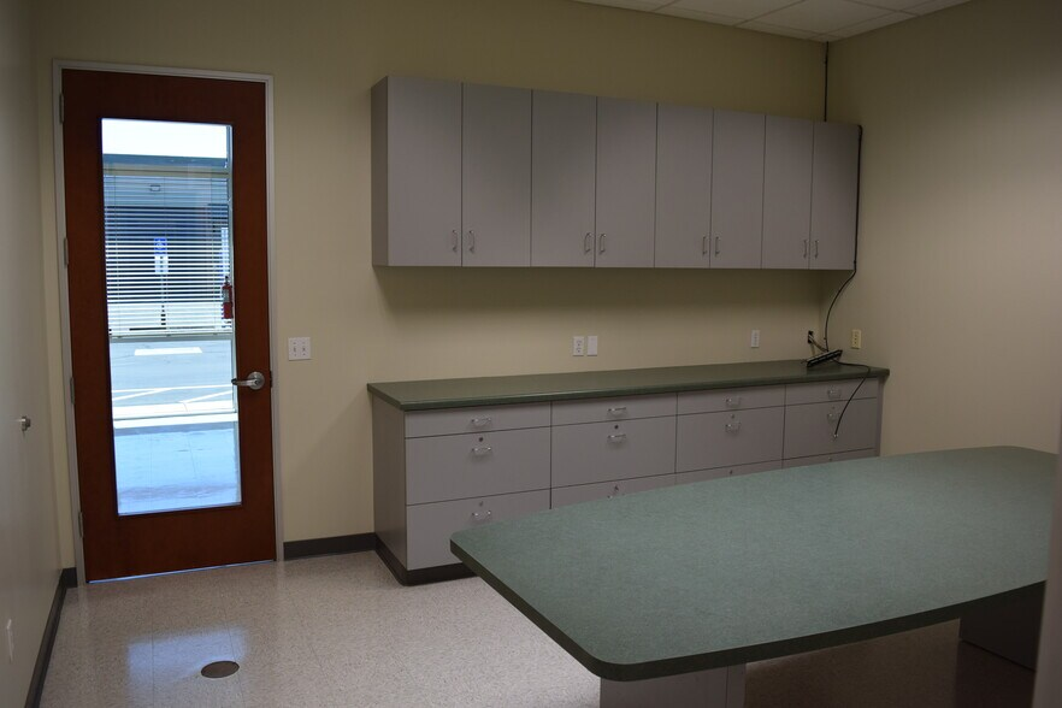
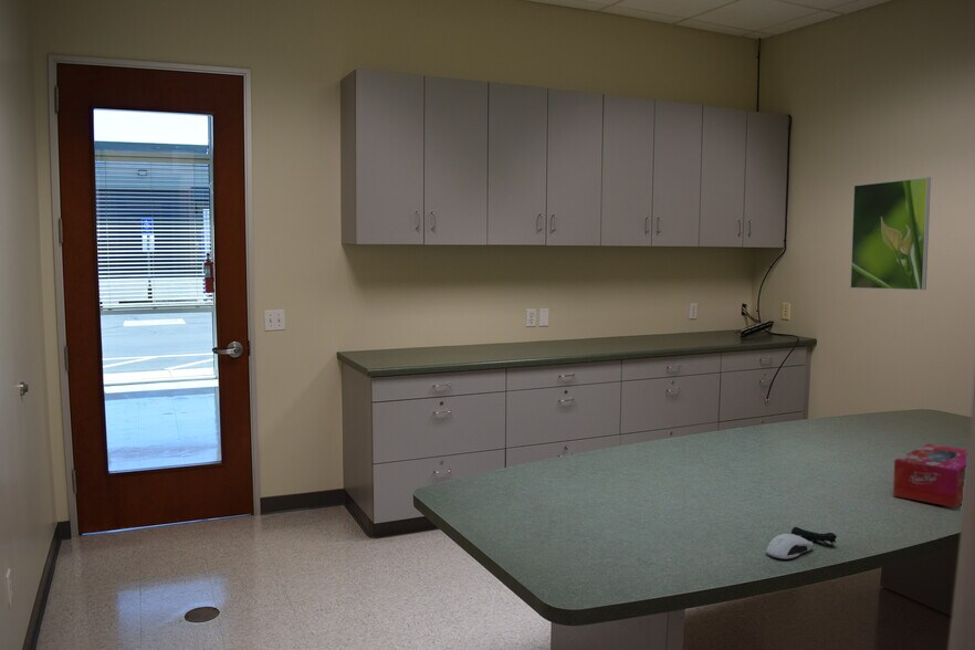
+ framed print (888, 235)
+ computer mouse (796, 541)
+ tissue box (941, 473)
